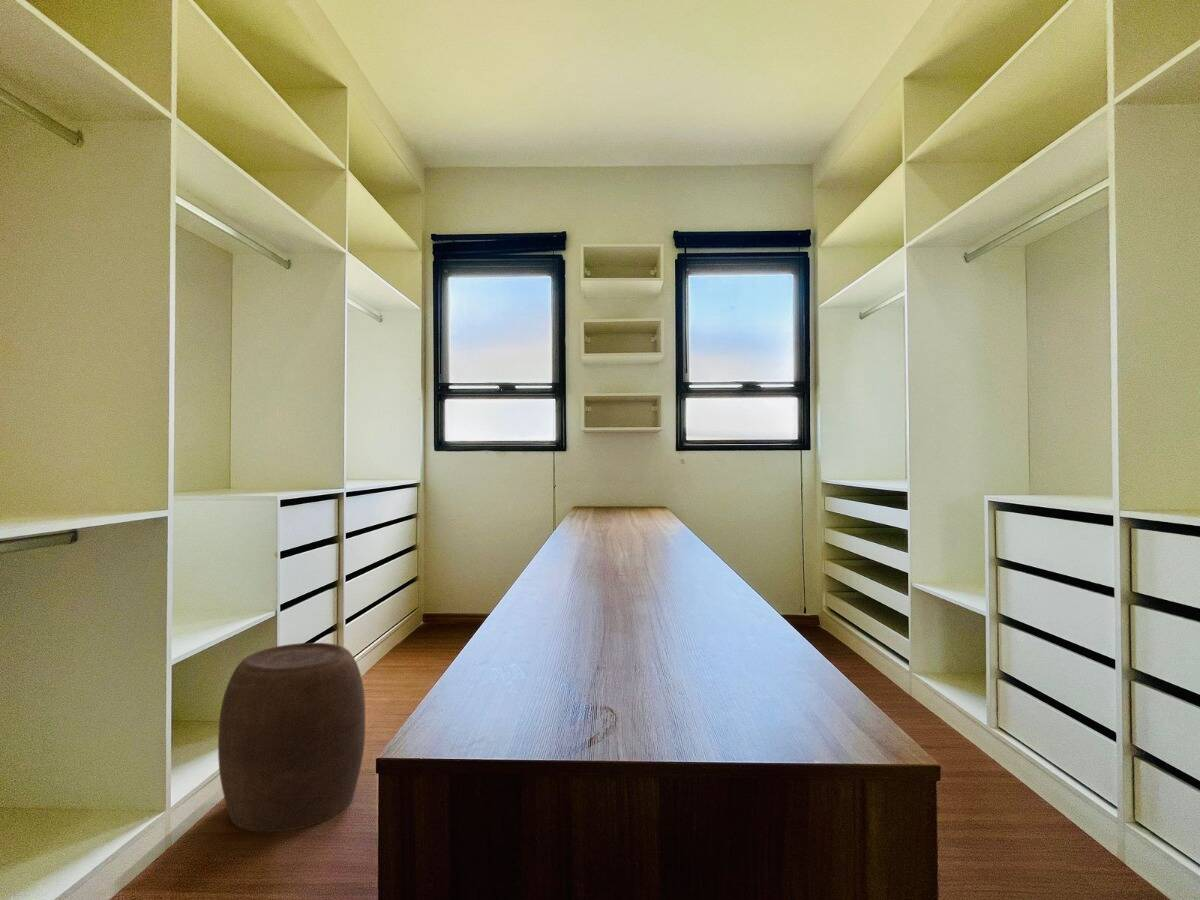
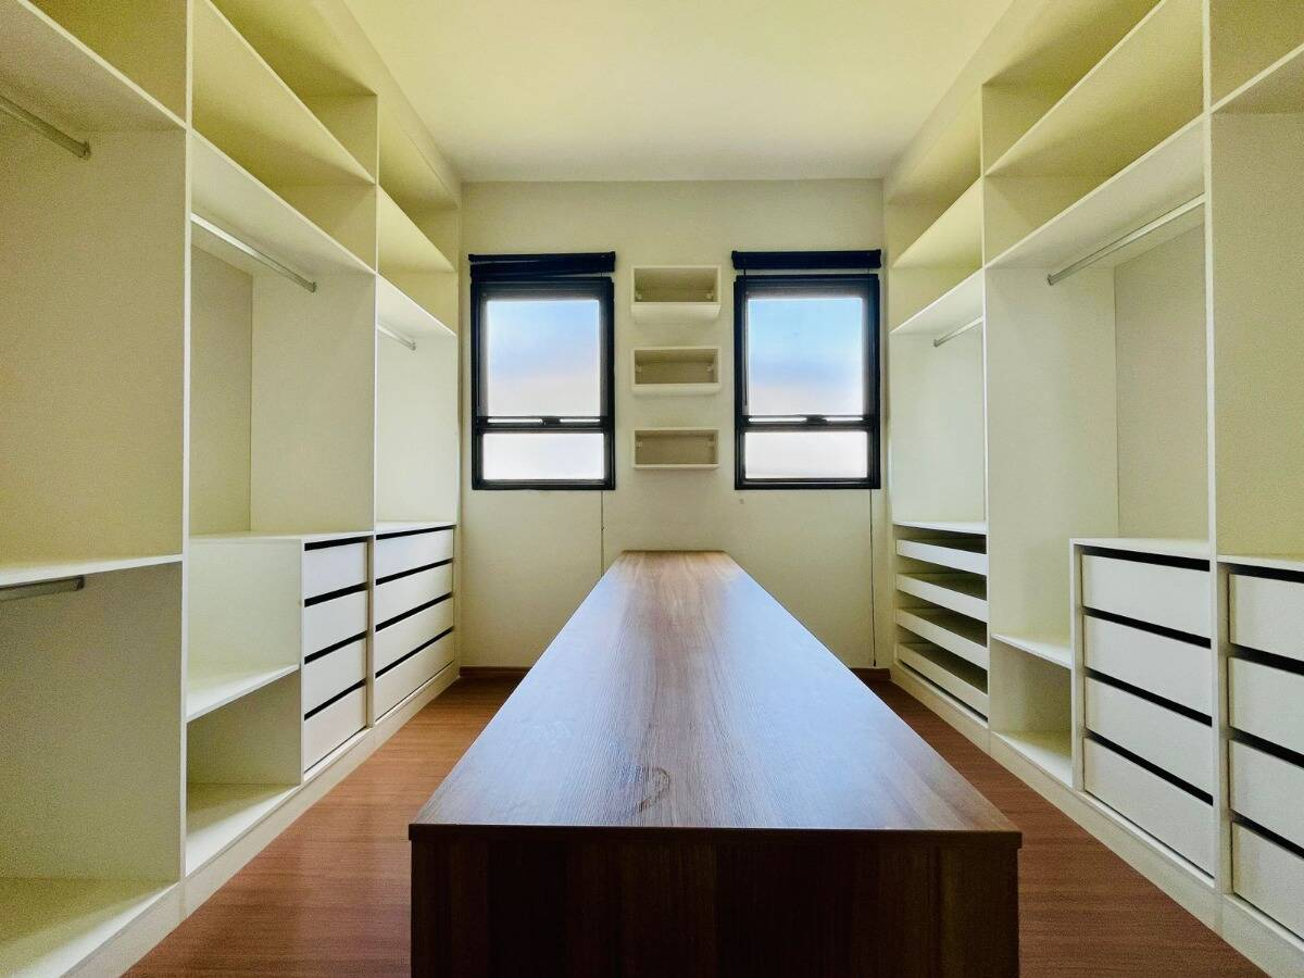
- stool (294, 728)
